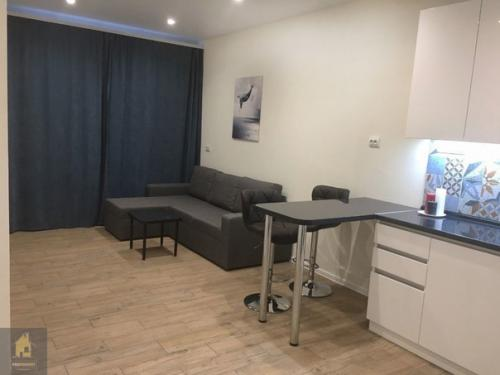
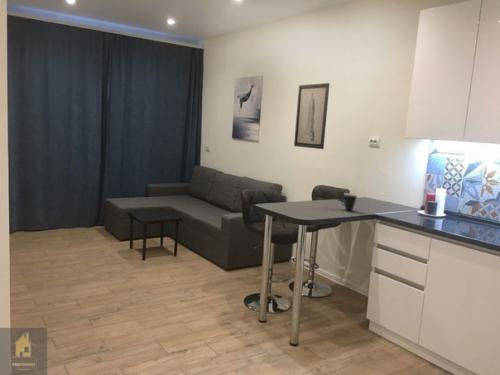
+ wall art (310, 116)
+ mug (348, 202)
